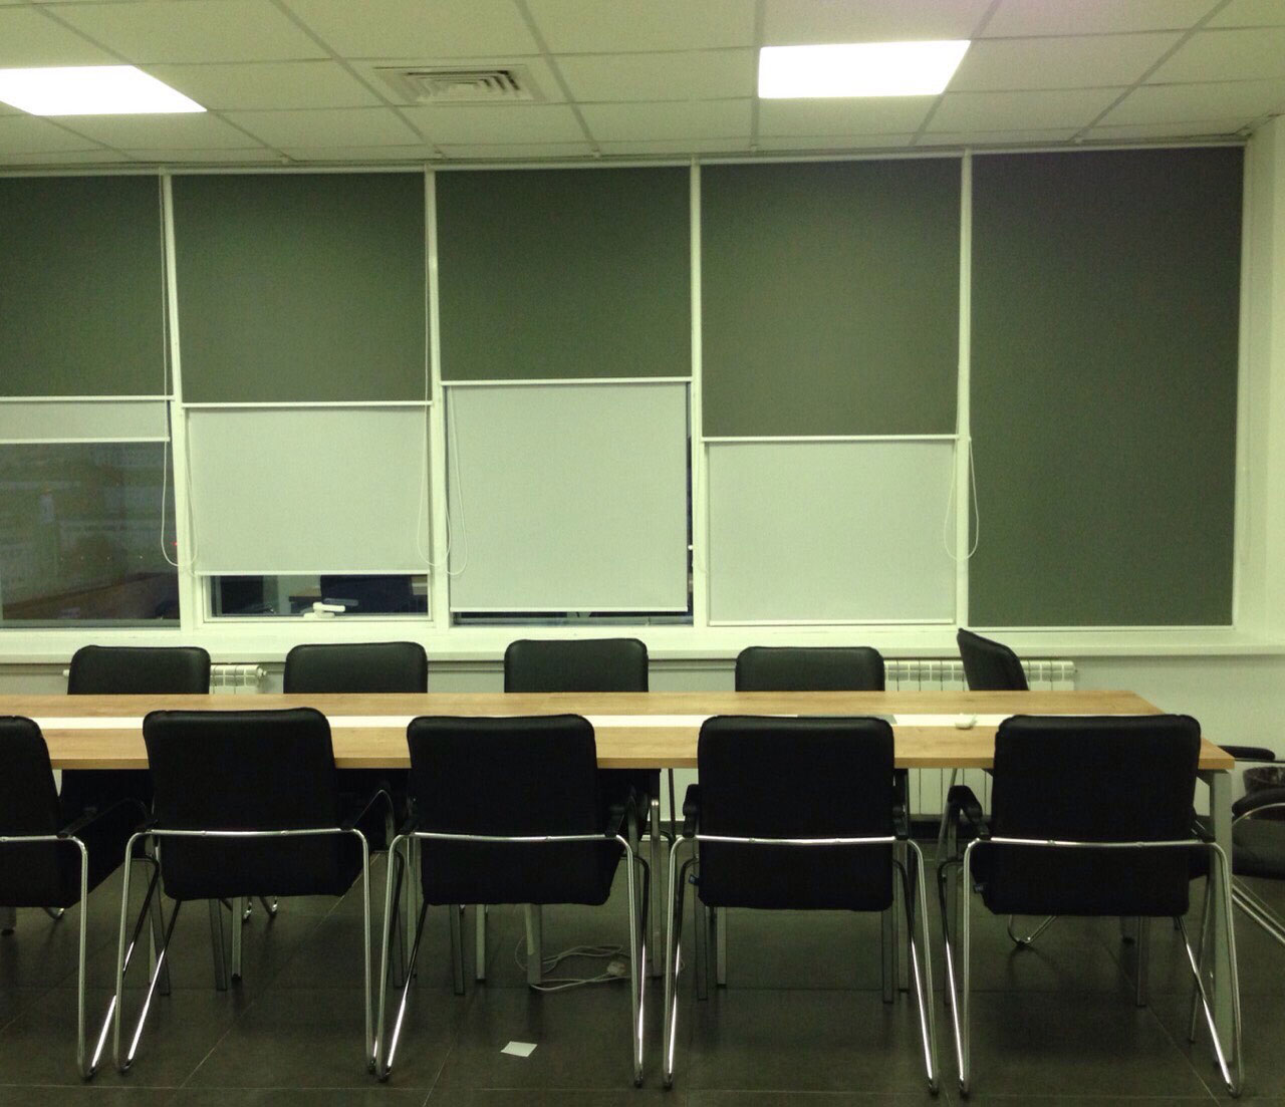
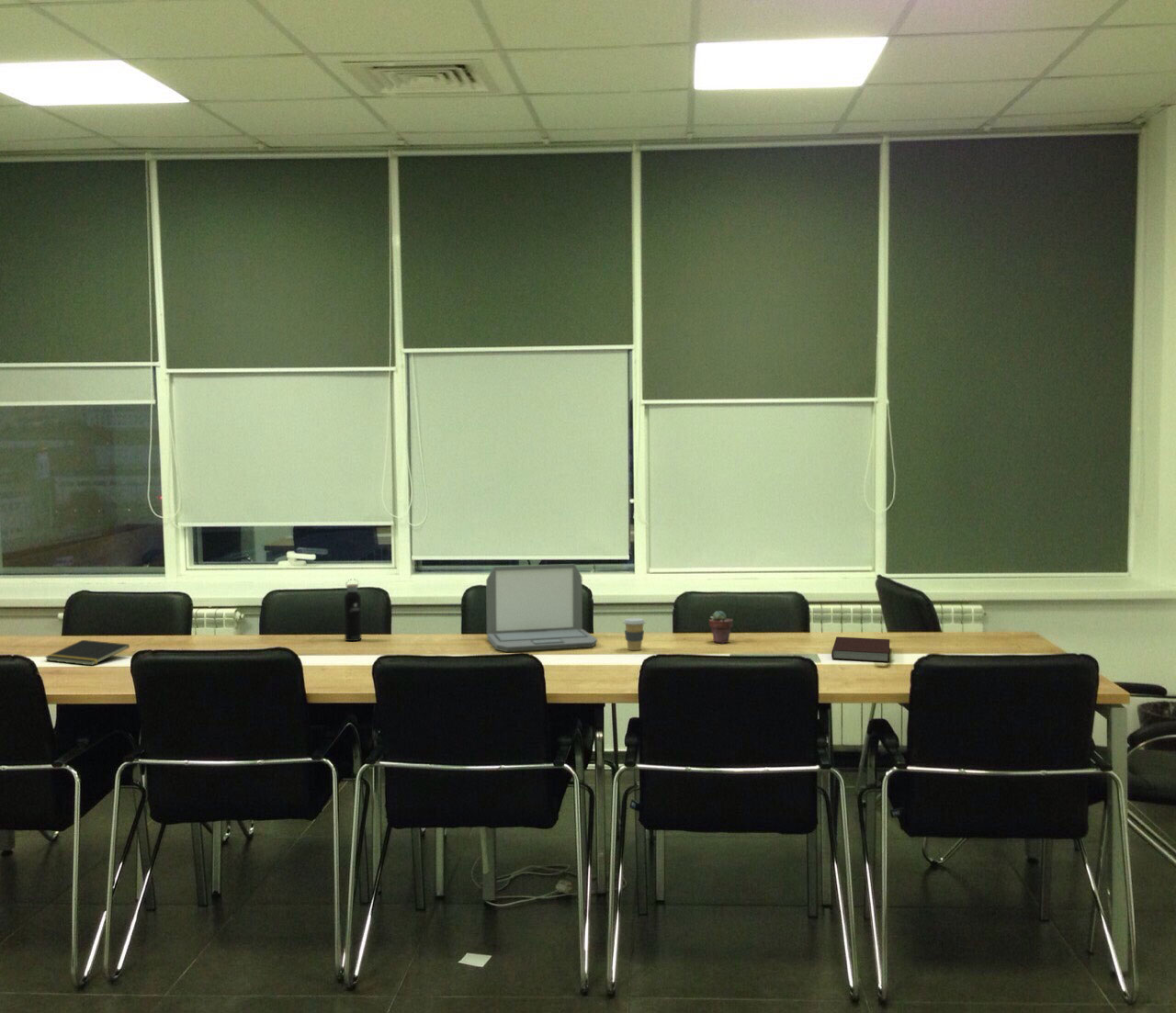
+ notebook (861, 648)
+ water bottle (352, 609)
+ laptop (542, 606)
+ coffee cup (634, 634)
+ potted succulent (720, 625)
+ notepad (87, 652)
